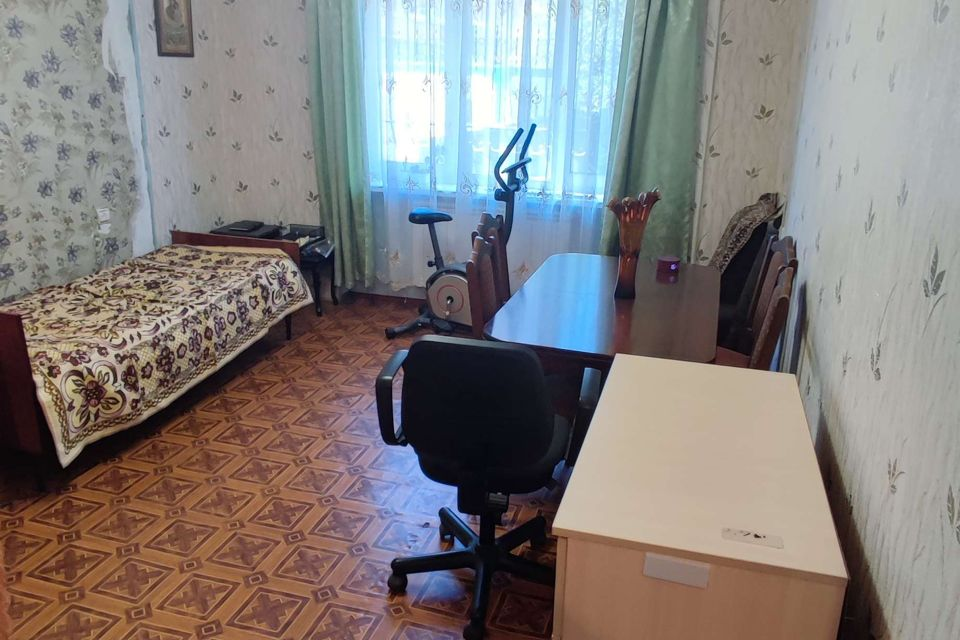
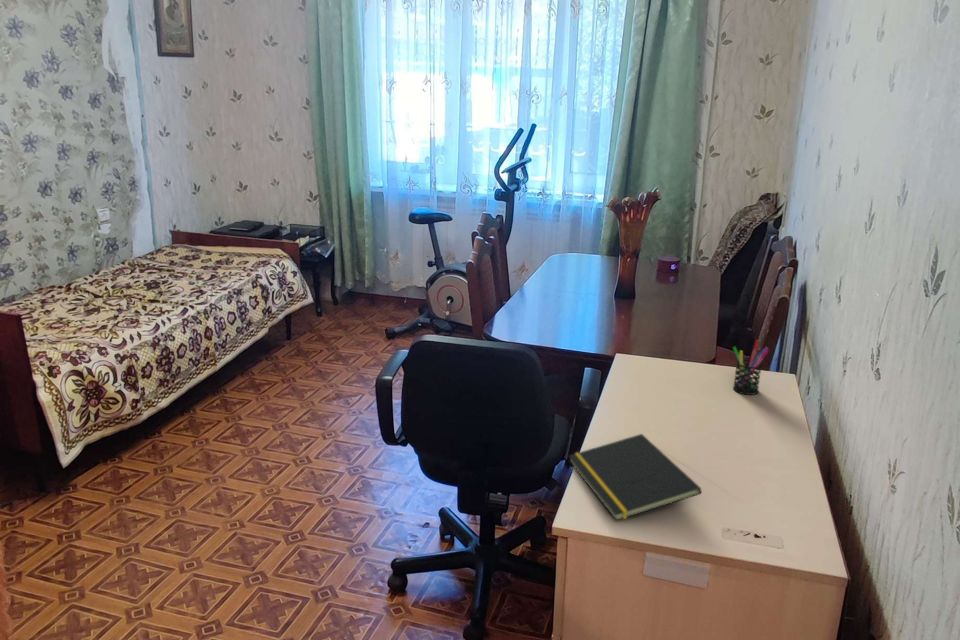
+ pen holder (746, 365)
+ notepad (630, 473)
